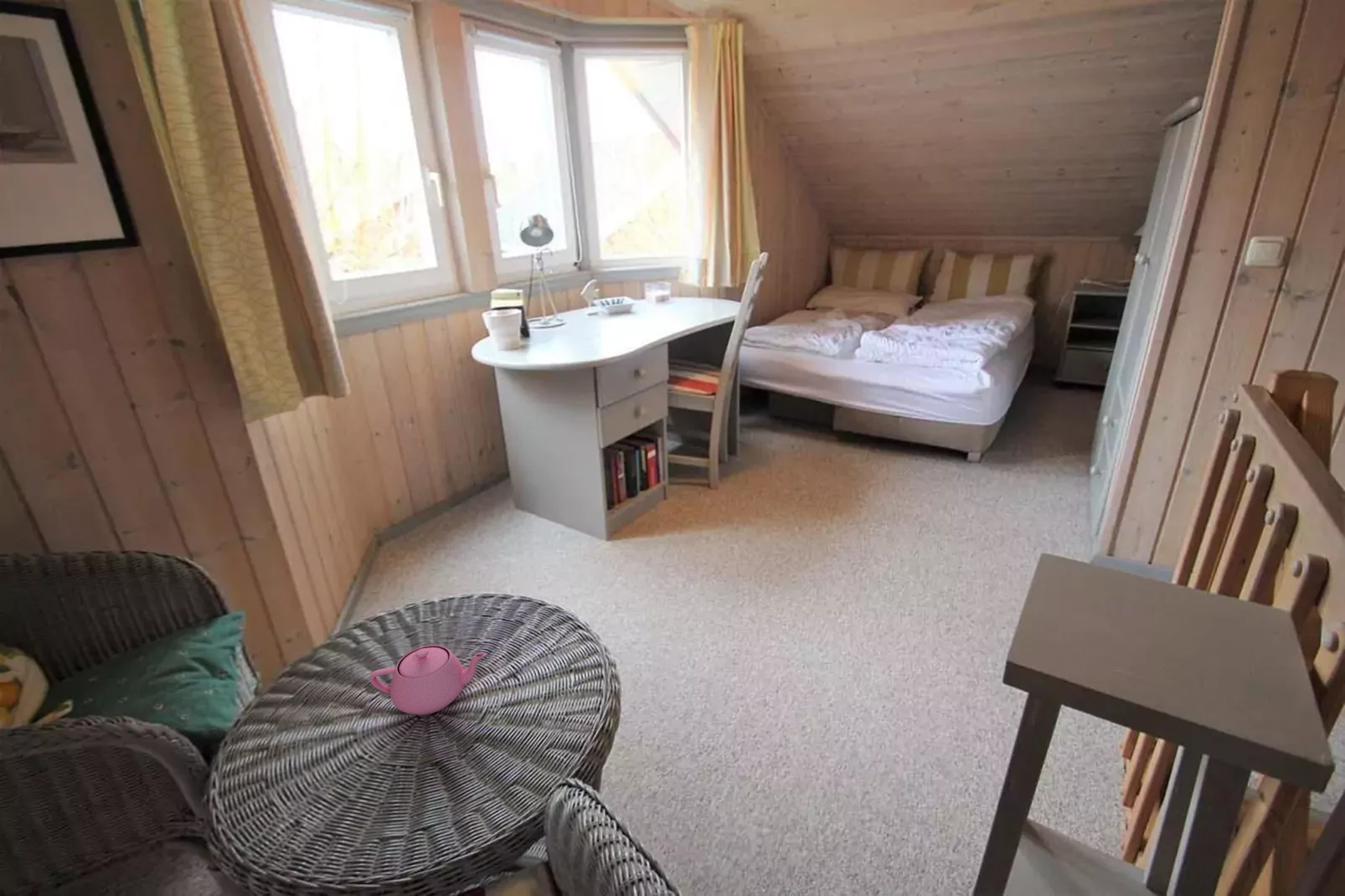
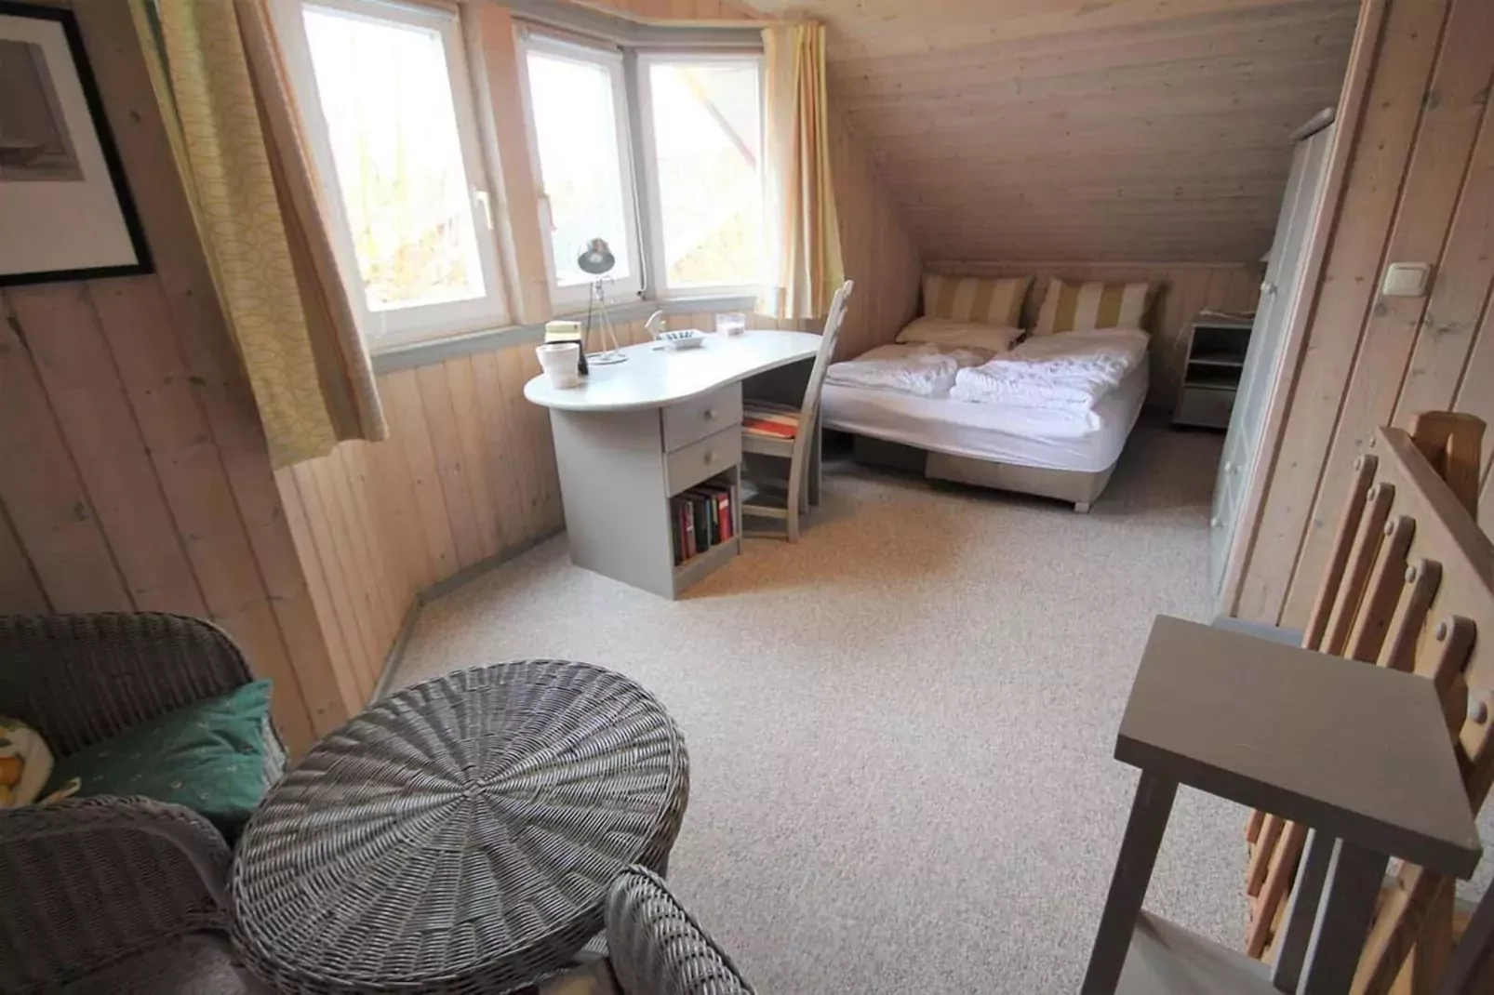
- teapot (430, 674)
